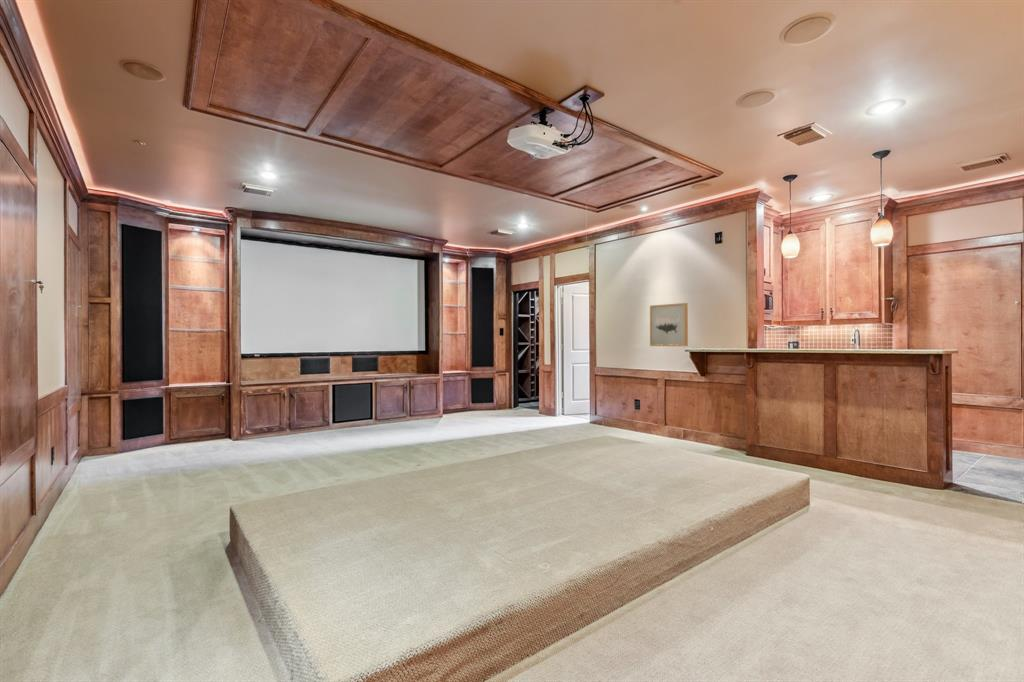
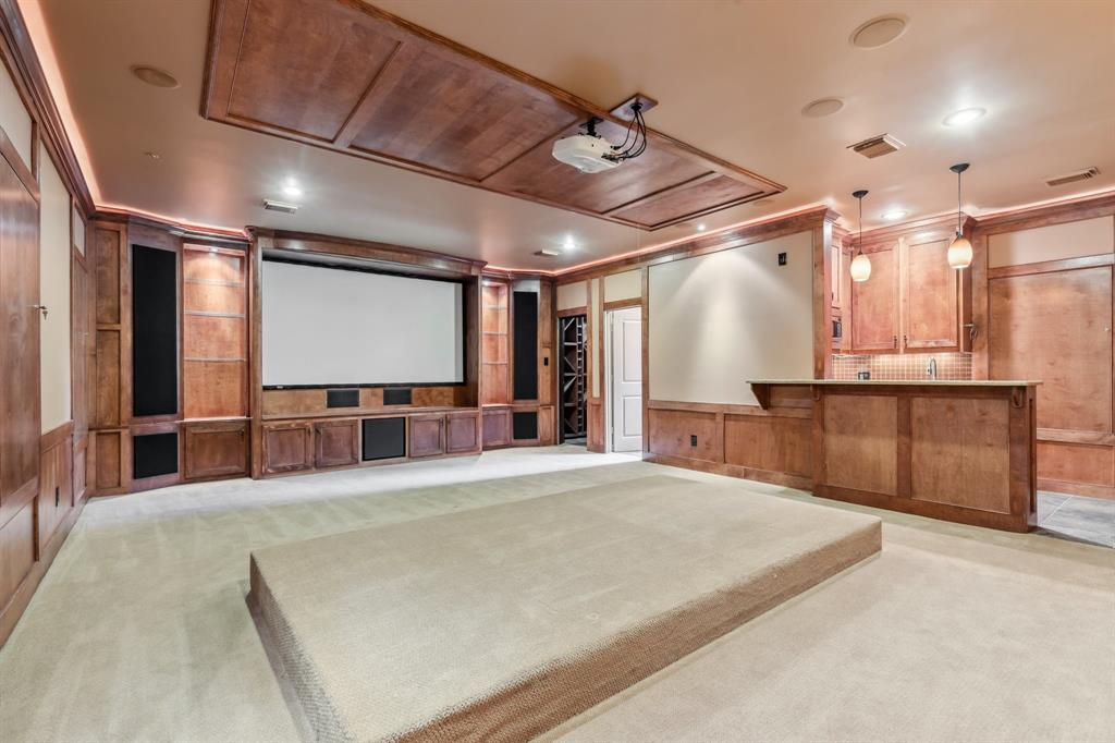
- wall art (668, 325)
